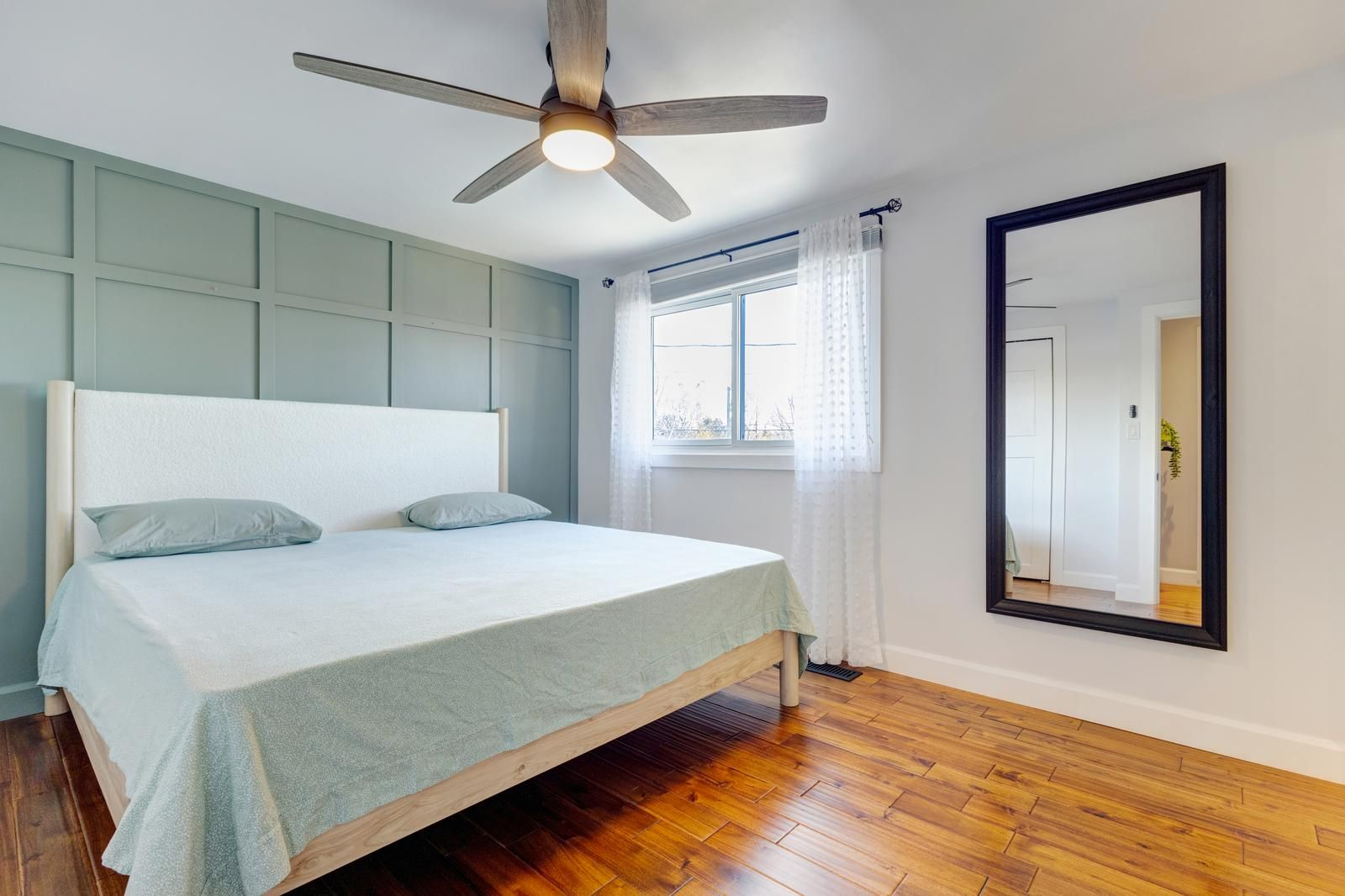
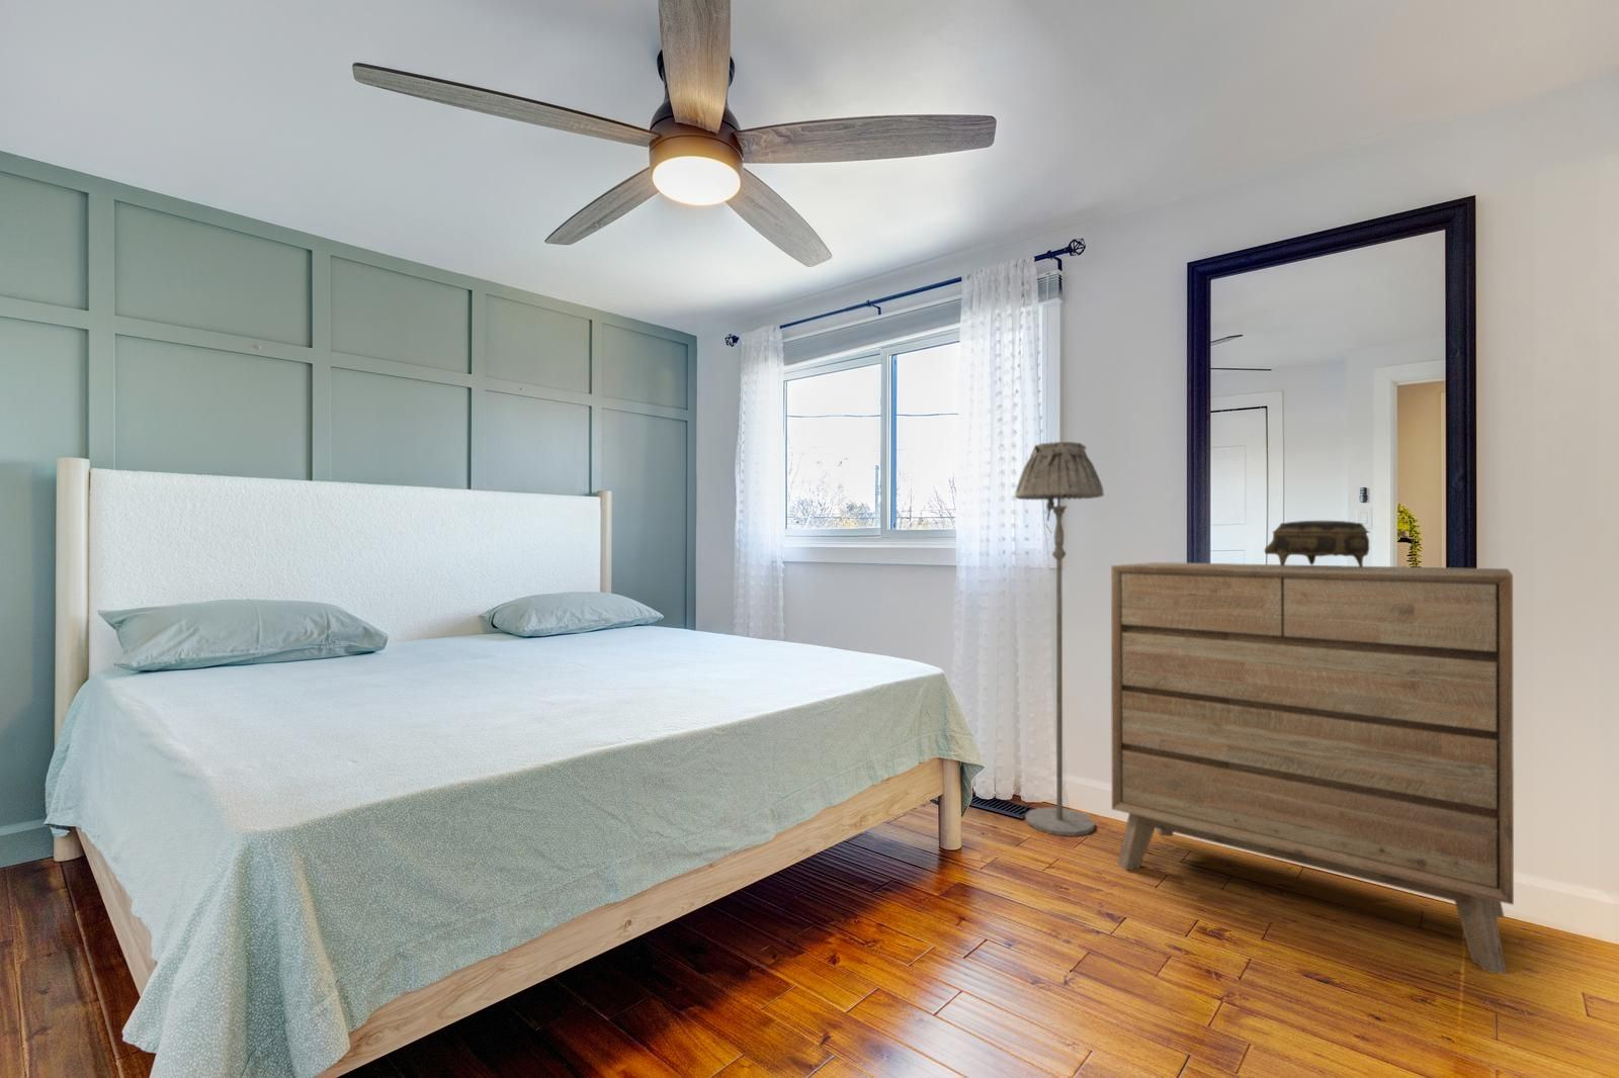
+ dresser (1295, 728)
+ jewelry box (1317, 543)
+ floor lamp (1058, 633)
